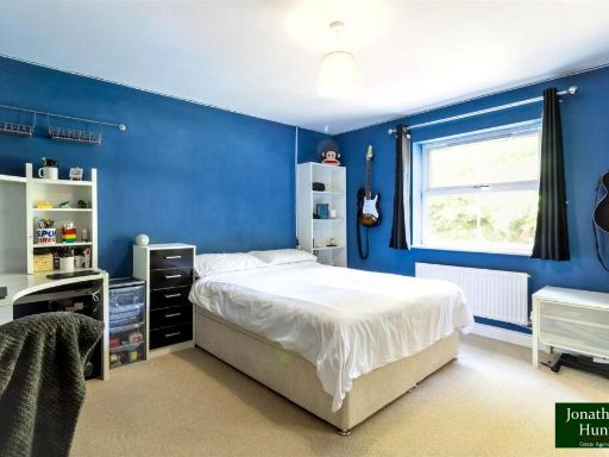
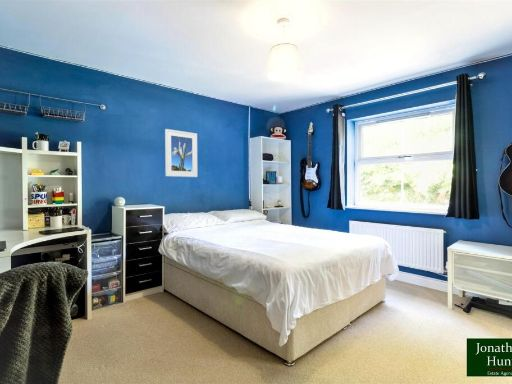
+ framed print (181, 154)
